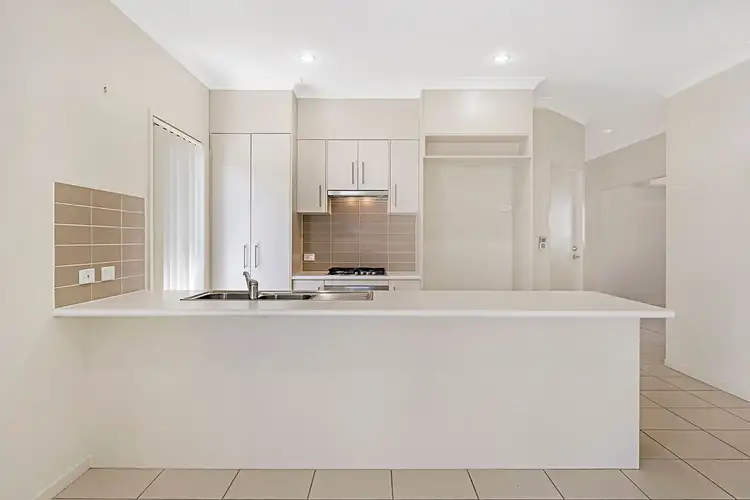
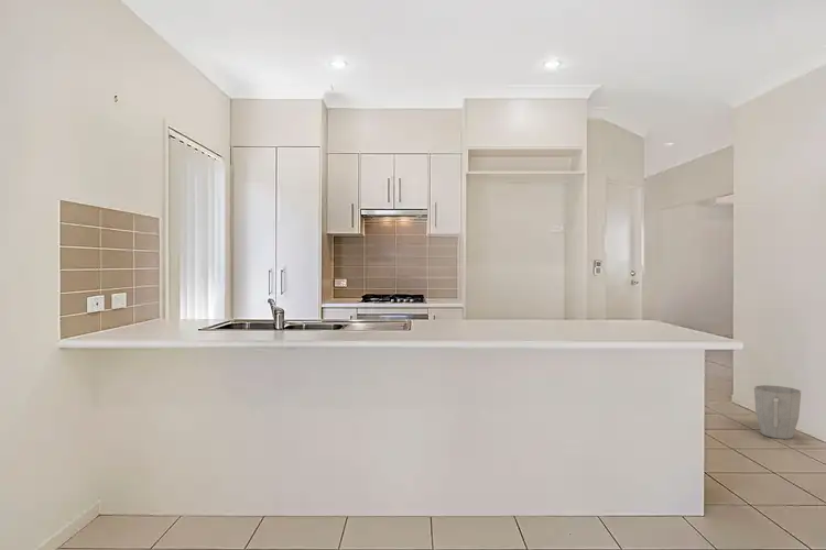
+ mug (779, 413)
